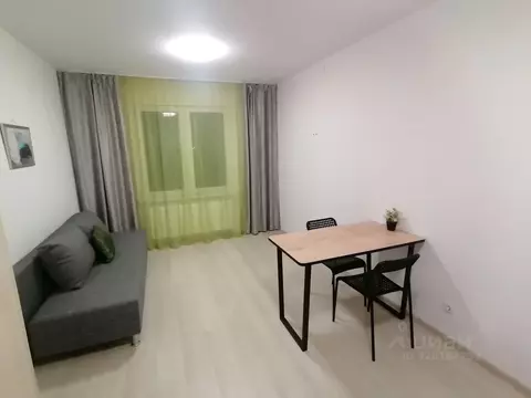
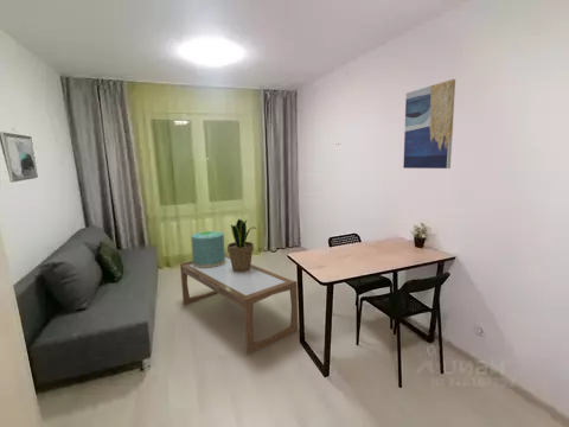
+ coffee table (234, 293)
+ potted plant (242, 242)
+ wall art (427, 128)
+ decorative container (207, 247)
